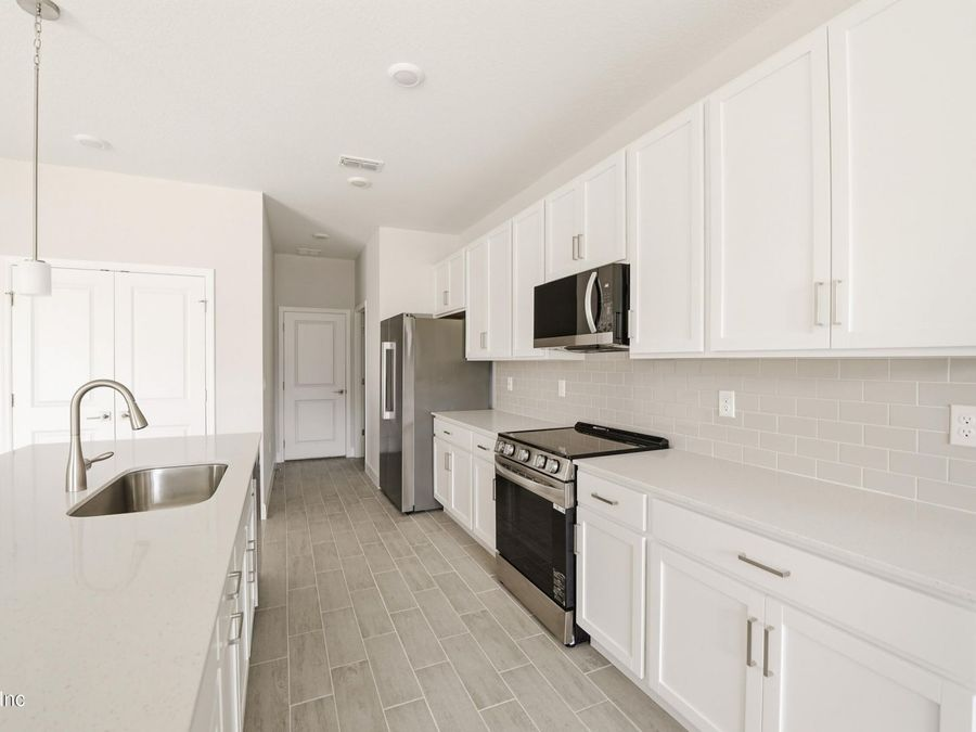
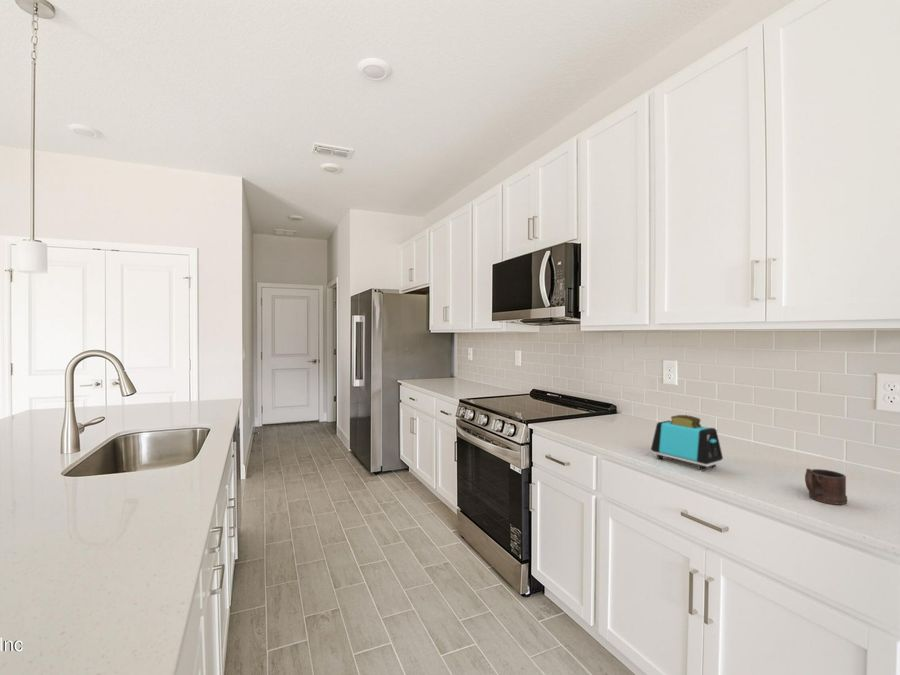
+ toaster (685, 439)
+ mug (822, 483)
